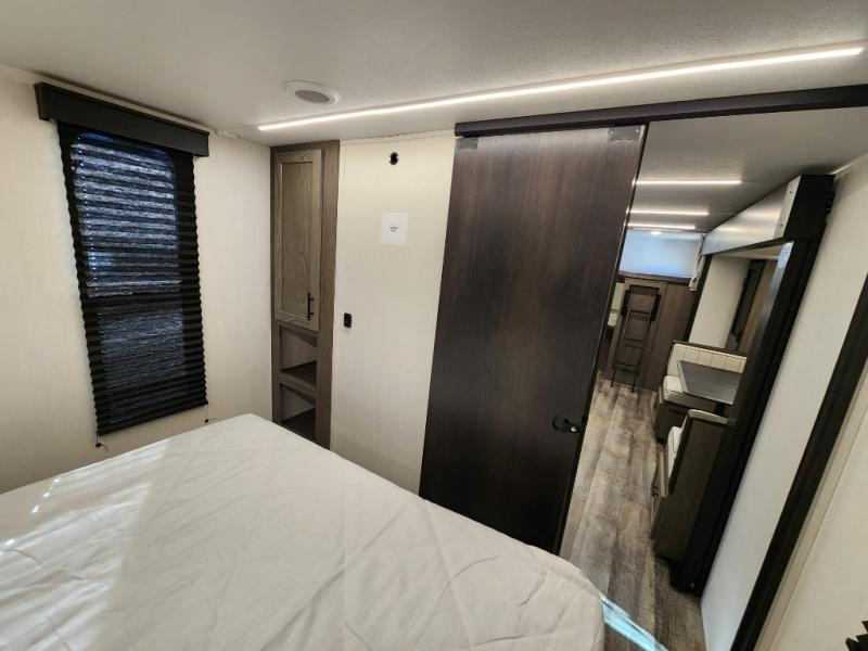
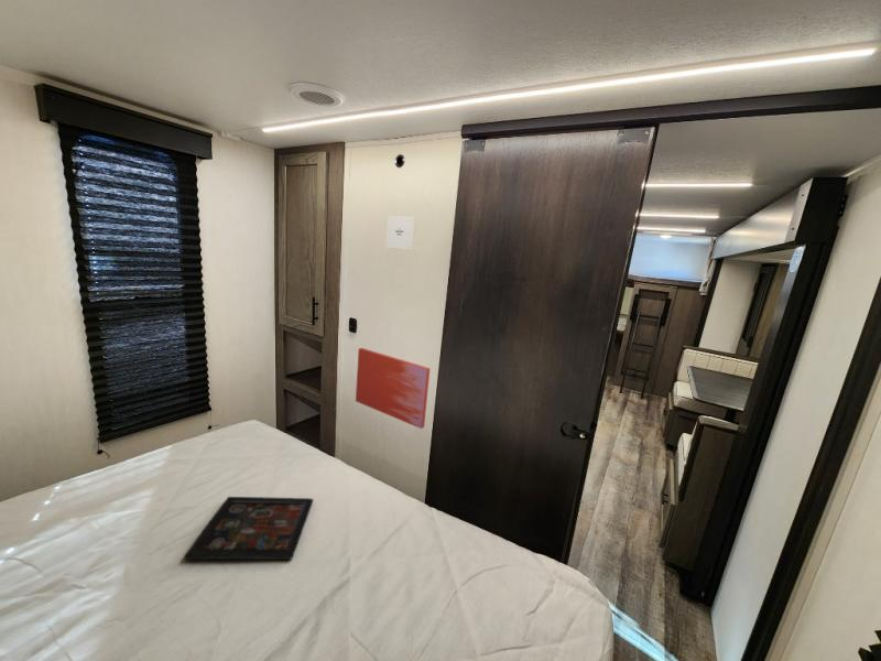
+ wall art (390, 386)
+ decorative tray (257, 524)
